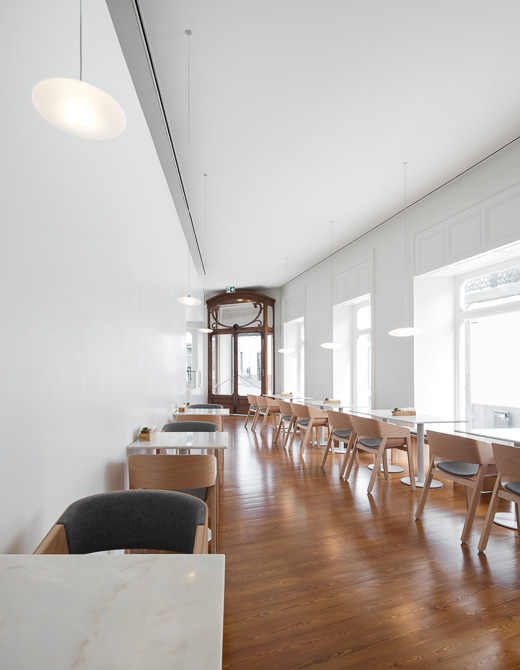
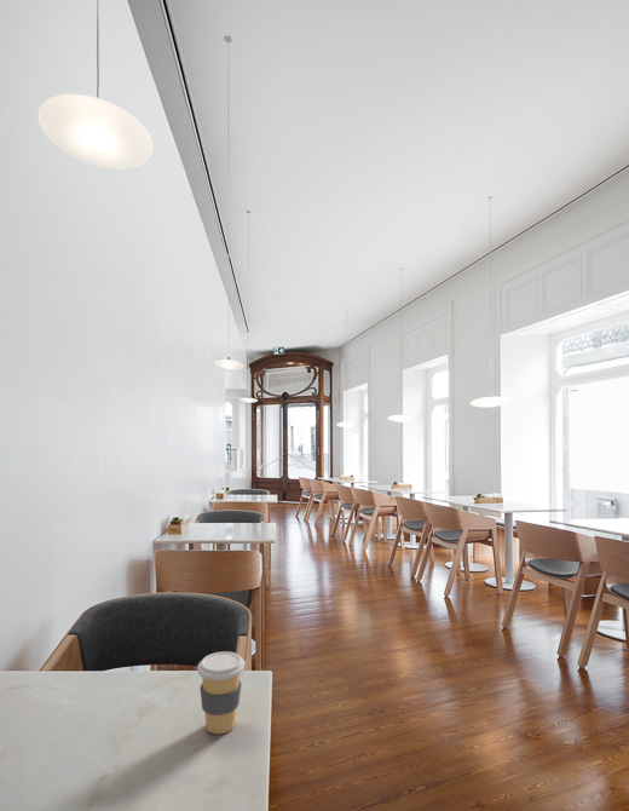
+ coffee cup (220, 692)
